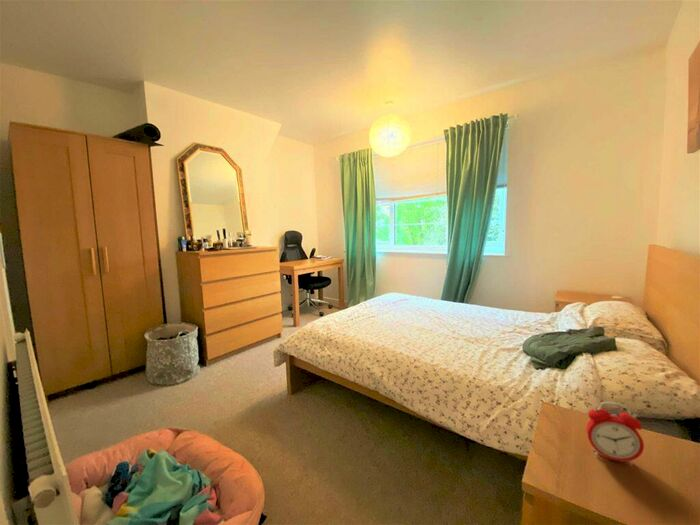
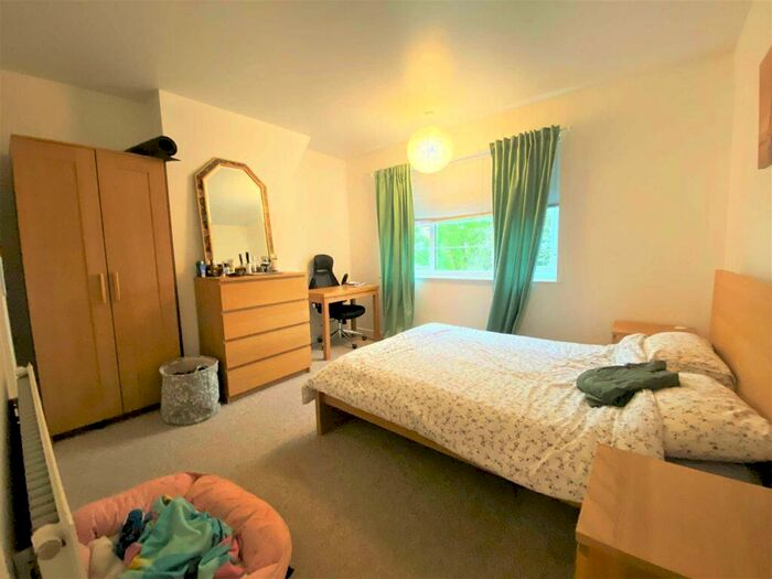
- alarm clock (613, 430)
